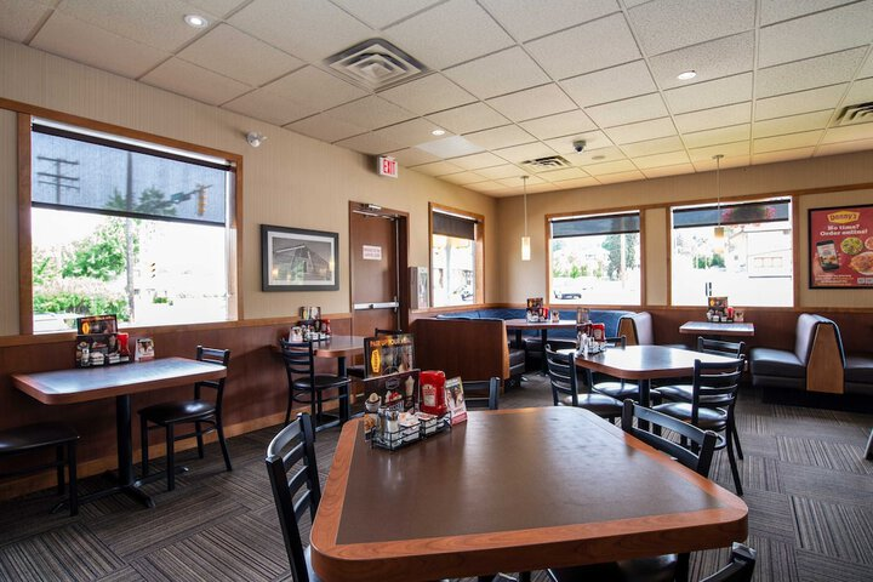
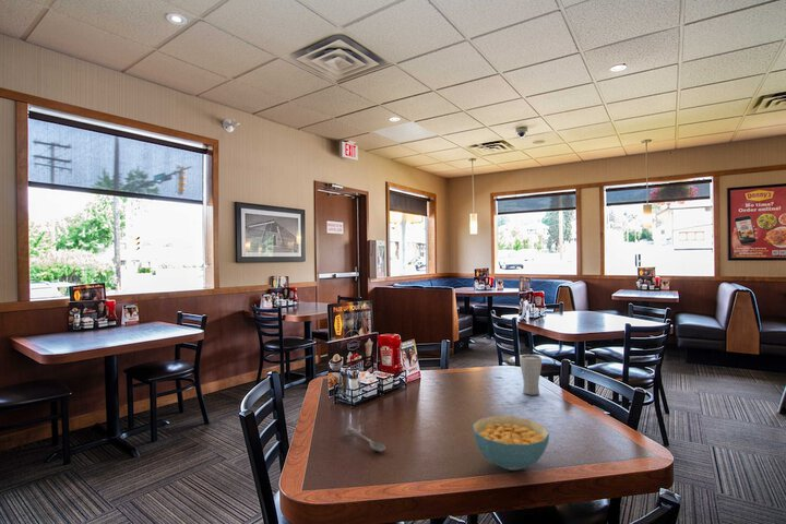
+ cereal bowl (510, 446)
+ soupspoon (365, 438)
+ drinking glass (531, 374)
